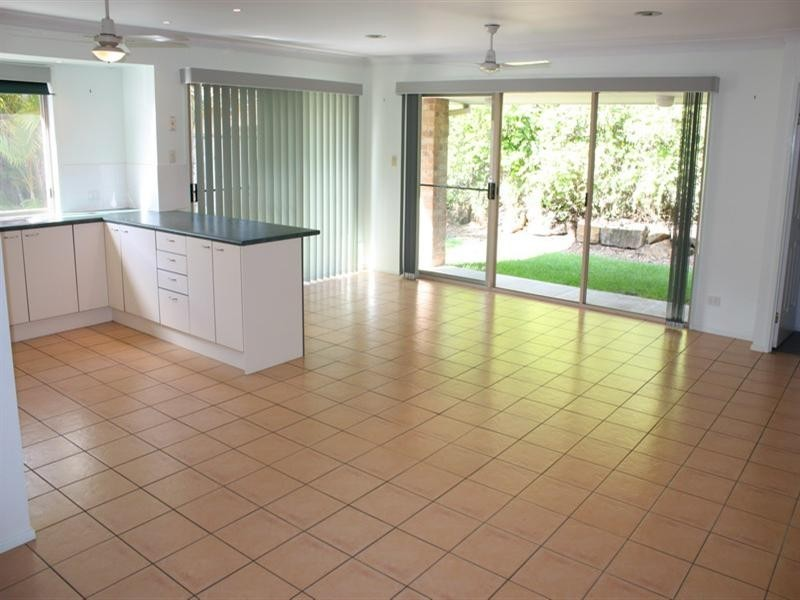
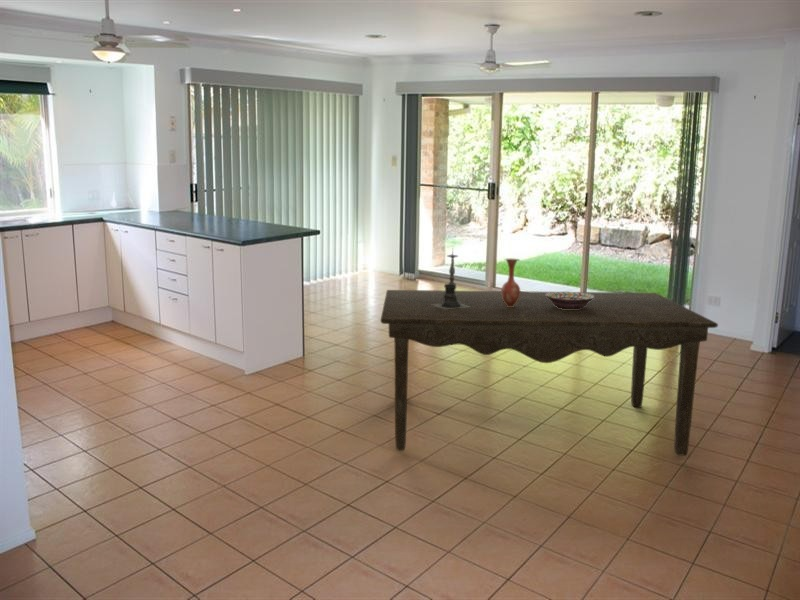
+ dining table (533, 359)
+ decorative bowl (569, 301)
+ candle holder (451, 276)
+ vase (511, 282)
